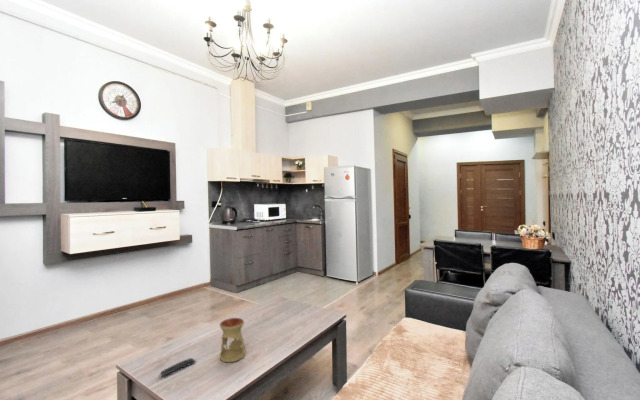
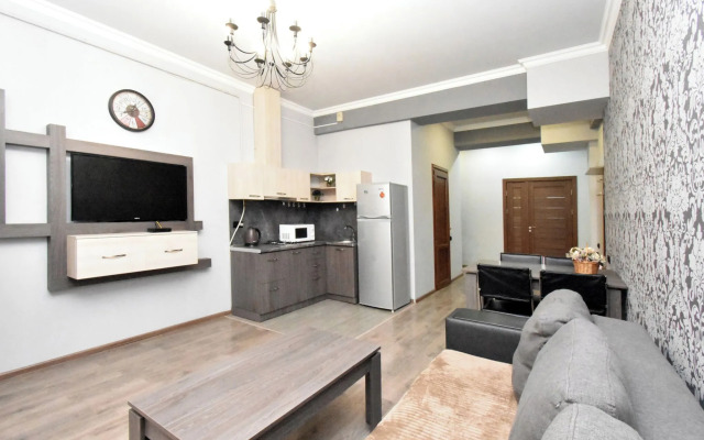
- remote control (177, 367)
- oil burner (233, 338)
